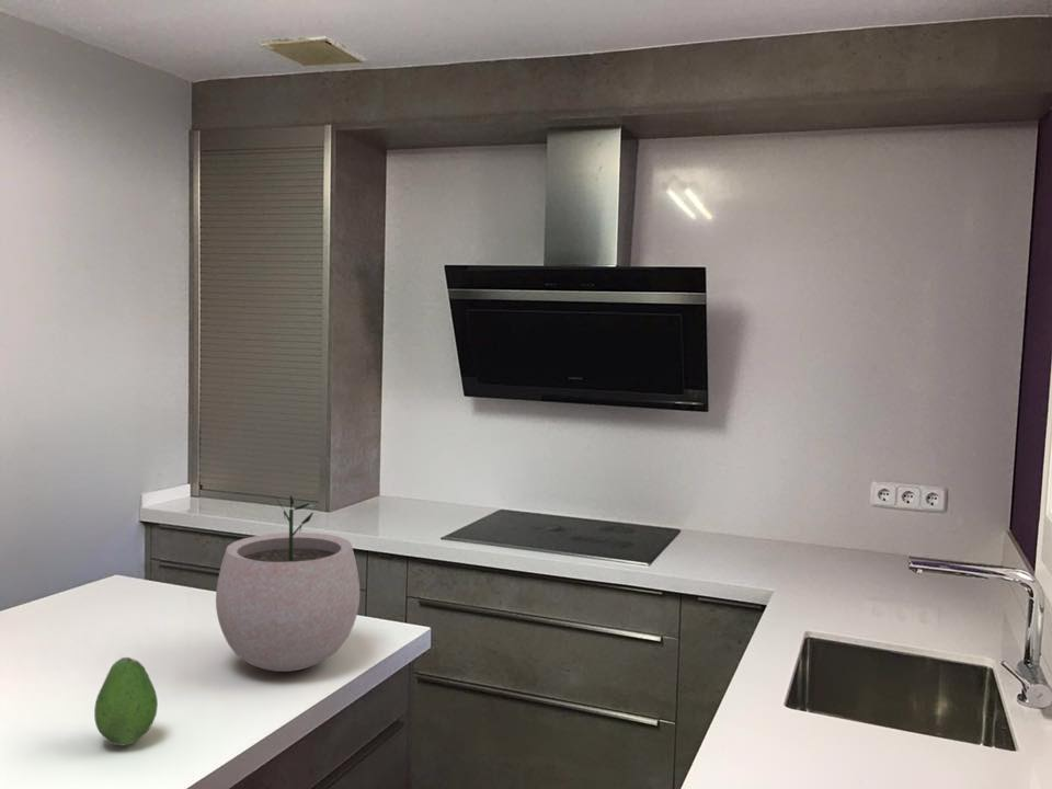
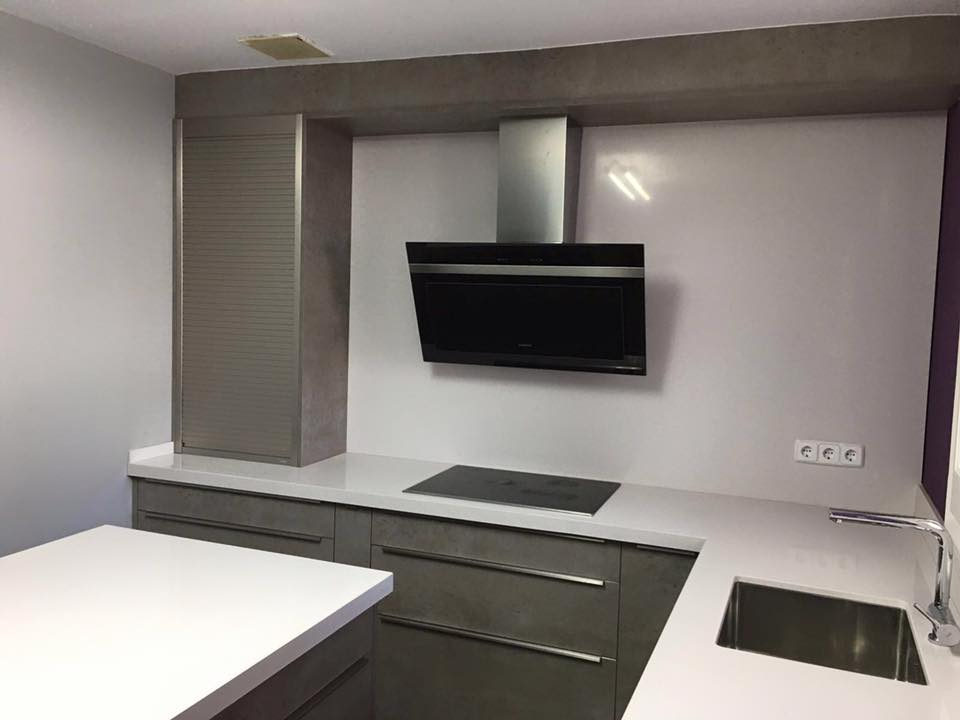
- plant pot (289, 579)
- fruit (126, 699)
